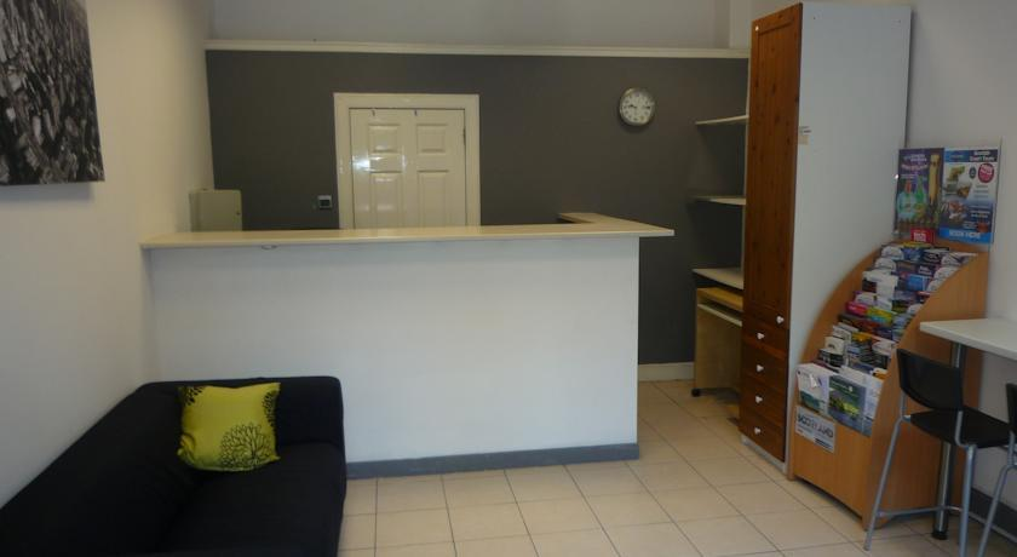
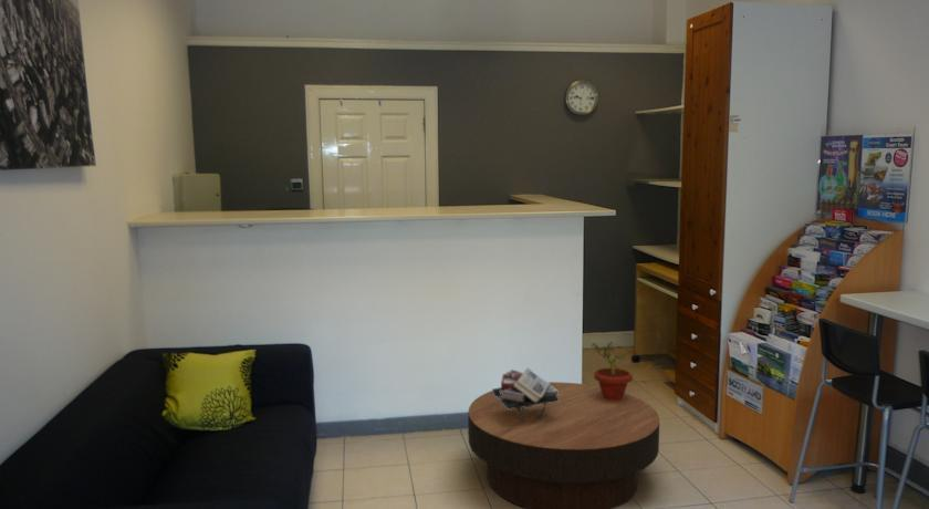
+ potted plant (612, 367)
+ magazine (530, 393)
+ coffee table (561, 444)
